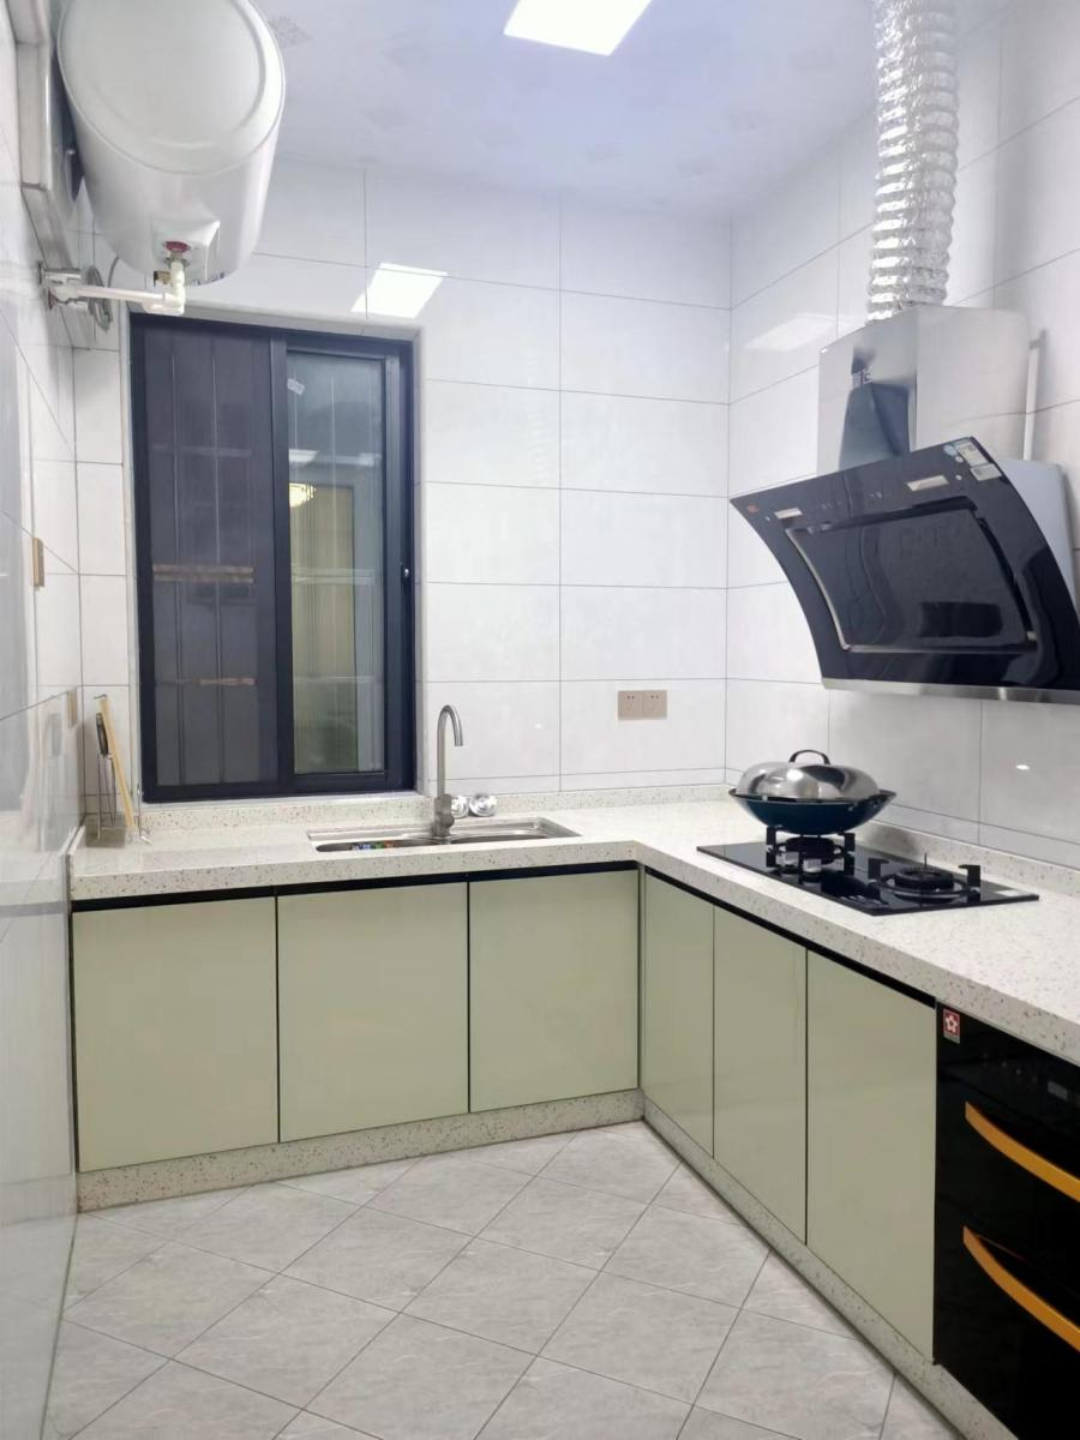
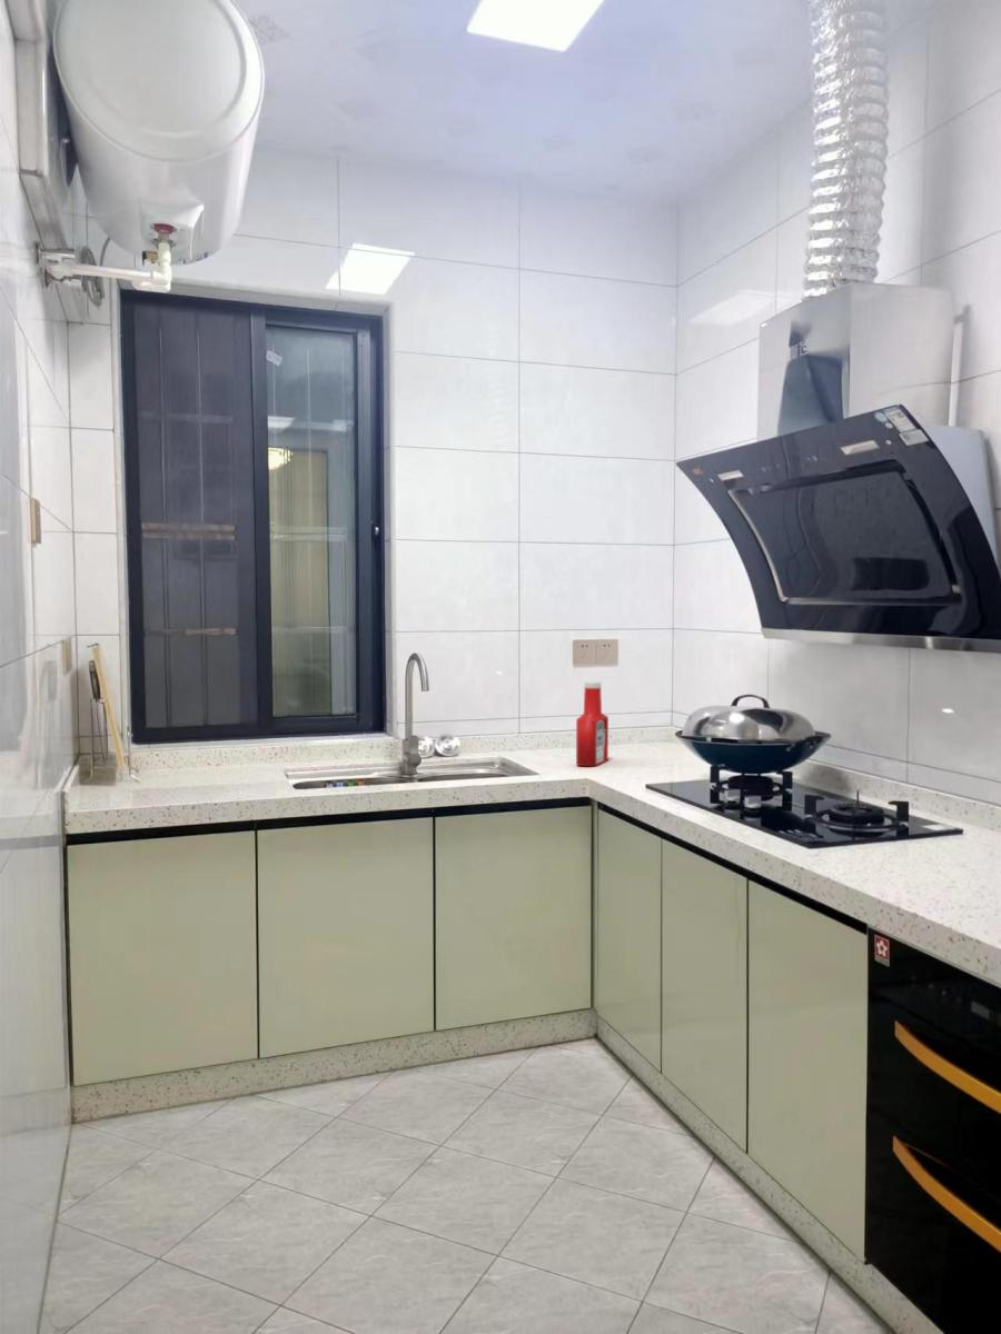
+ soap bottle (592, 723)
